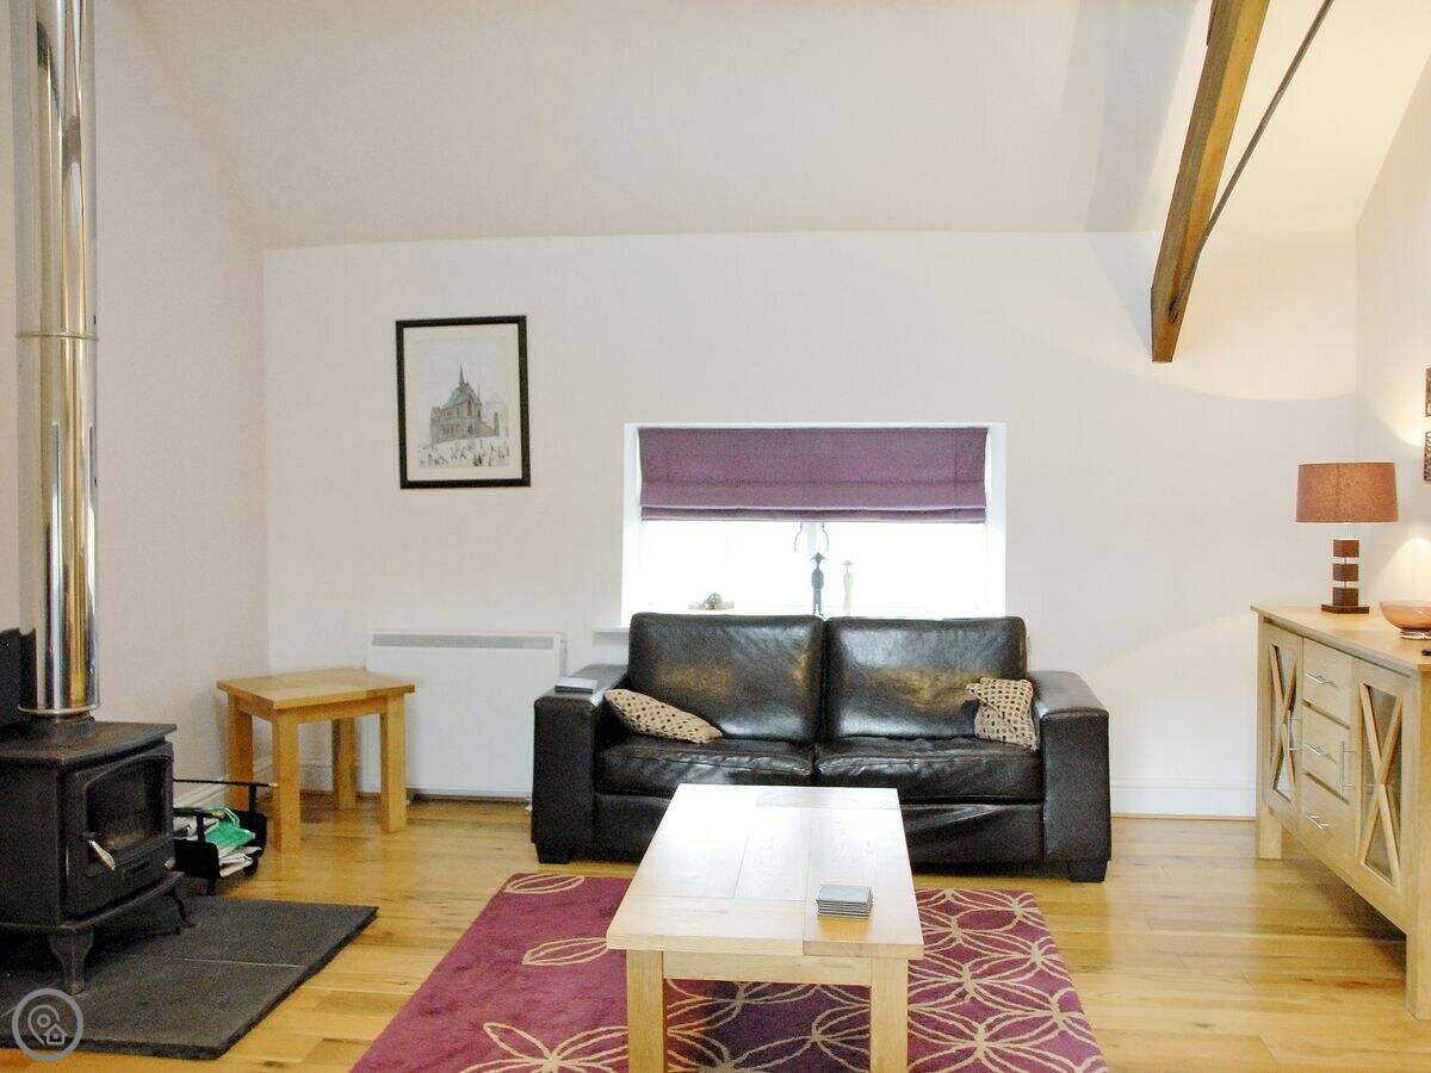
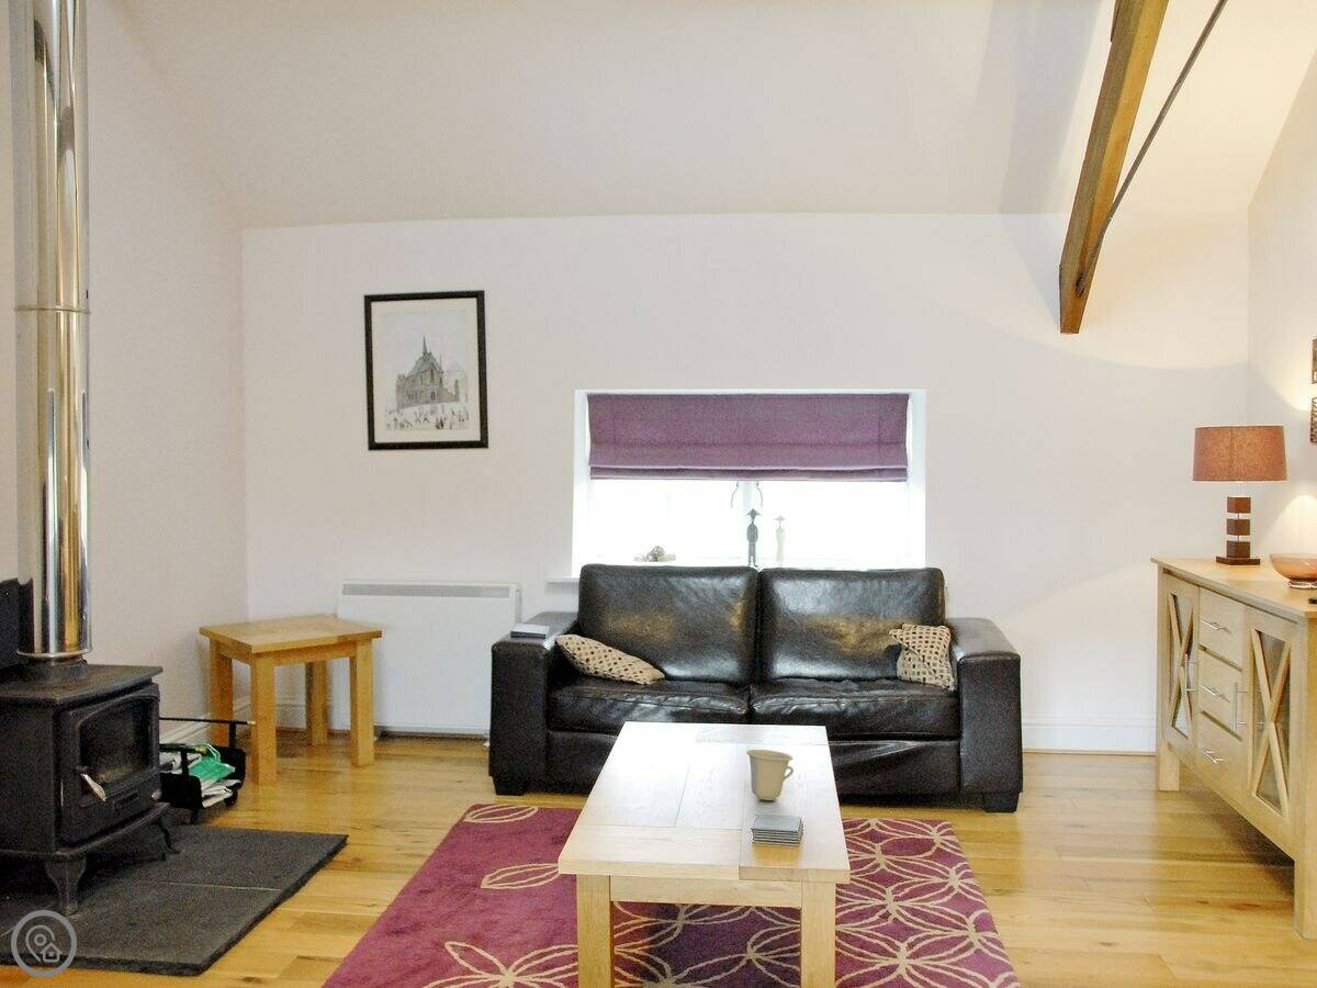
+ cup (769, 774)
